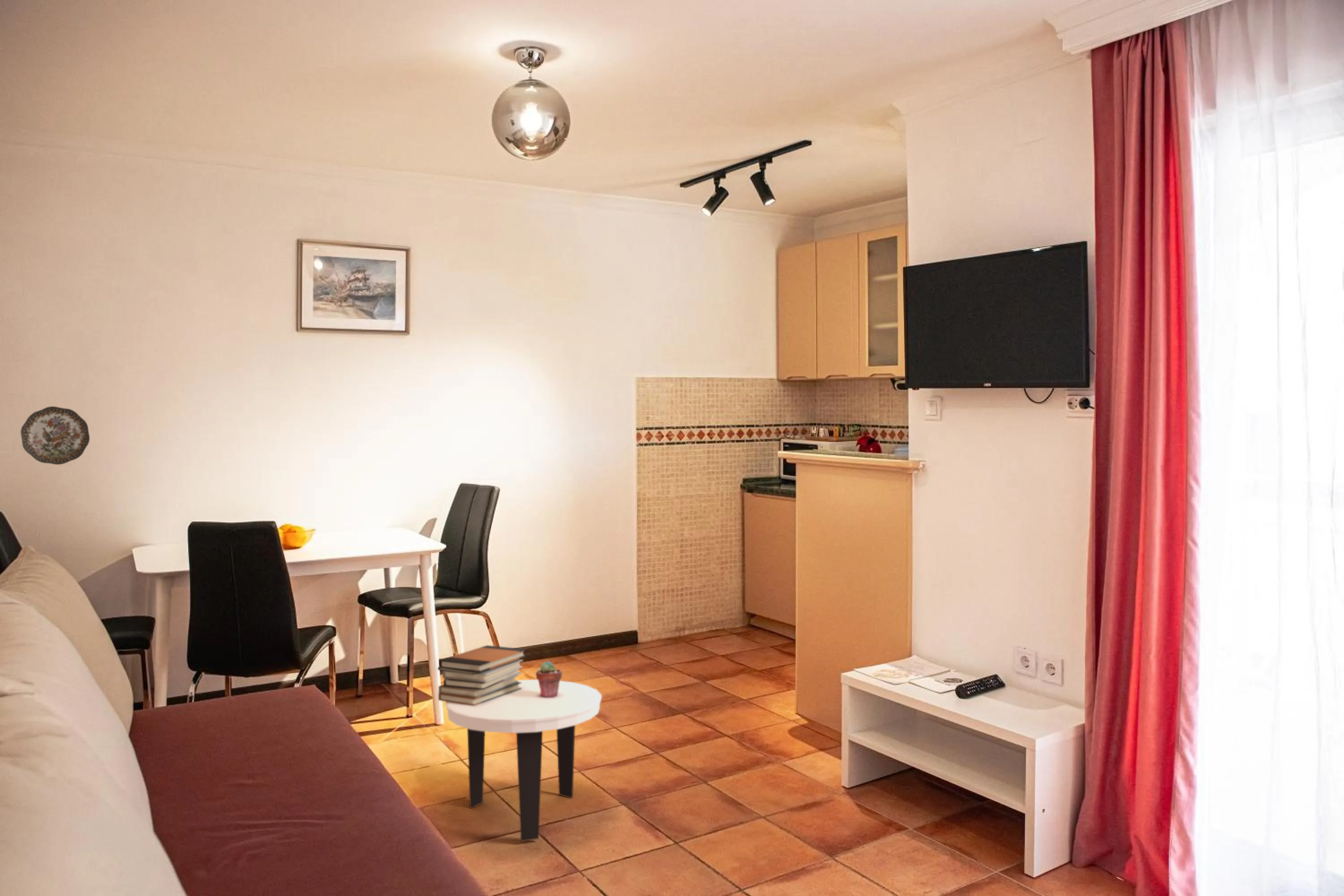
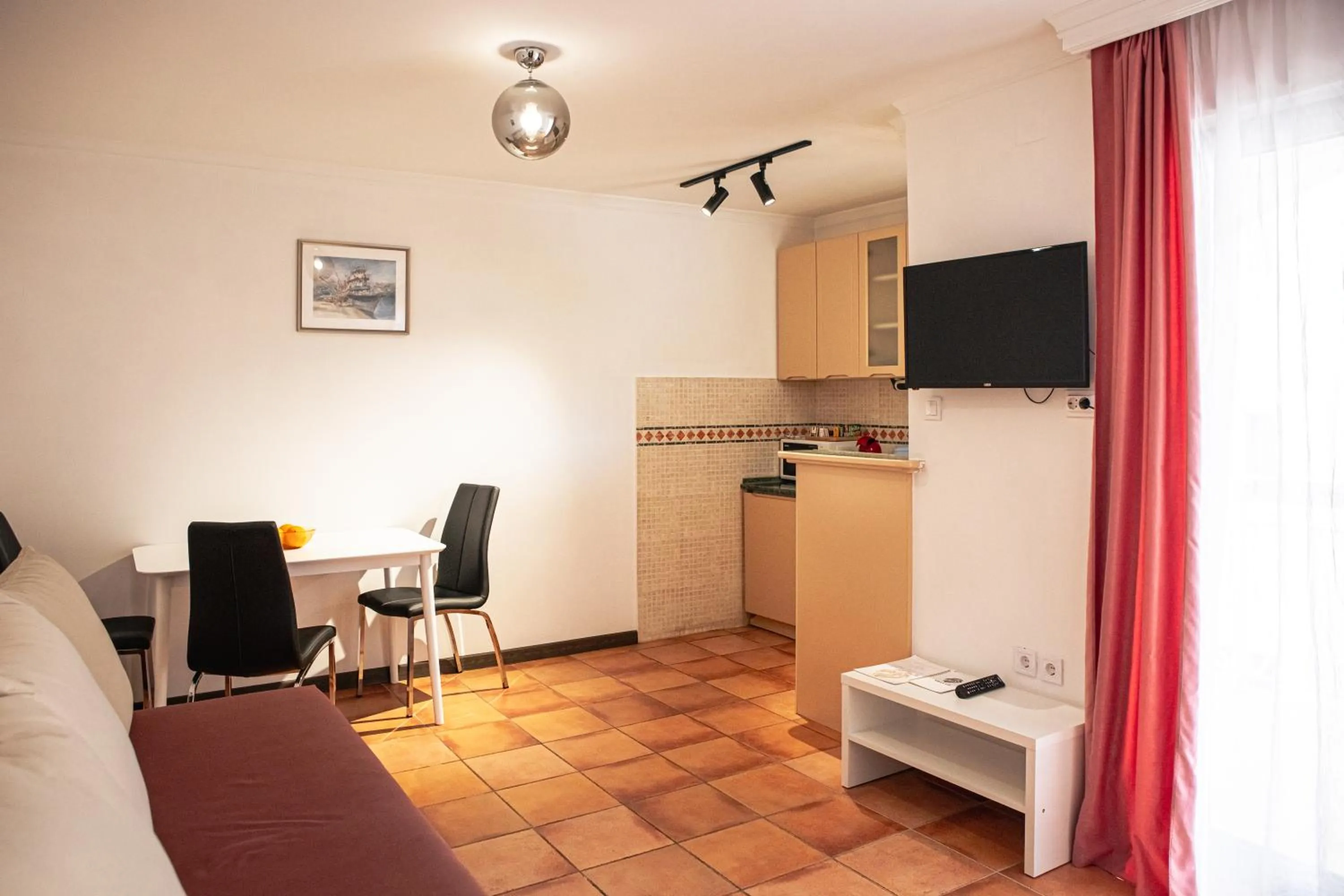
- book stack (483, 673)
- potted succulent (549, 677)
- side table (525, 757)
- decorative plate (56, 435)
